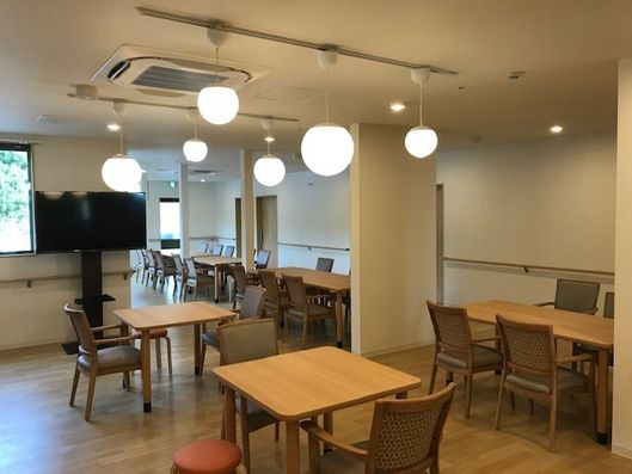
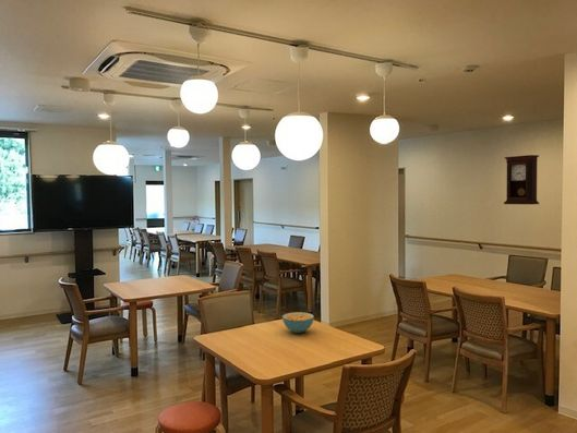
+ cereal bowl (298, 323)
+ pendulum clock (519, 180)
